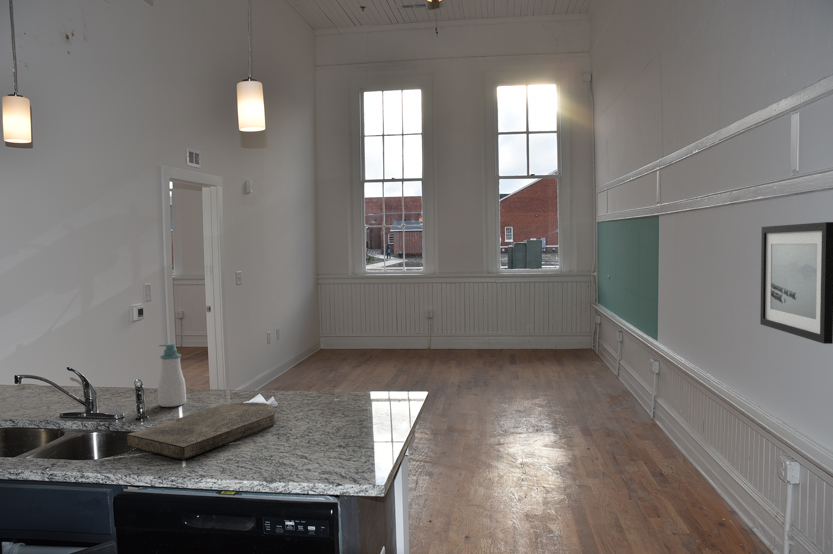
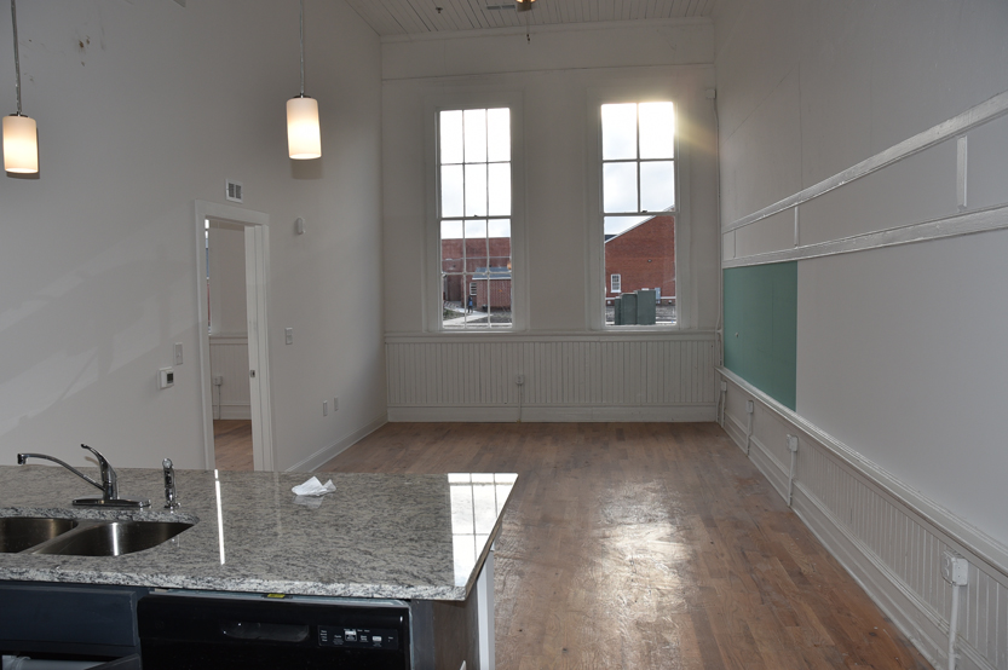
- wall art (793, 279)
- cutting board (215, 425)
- soap bottle (171, 374)
